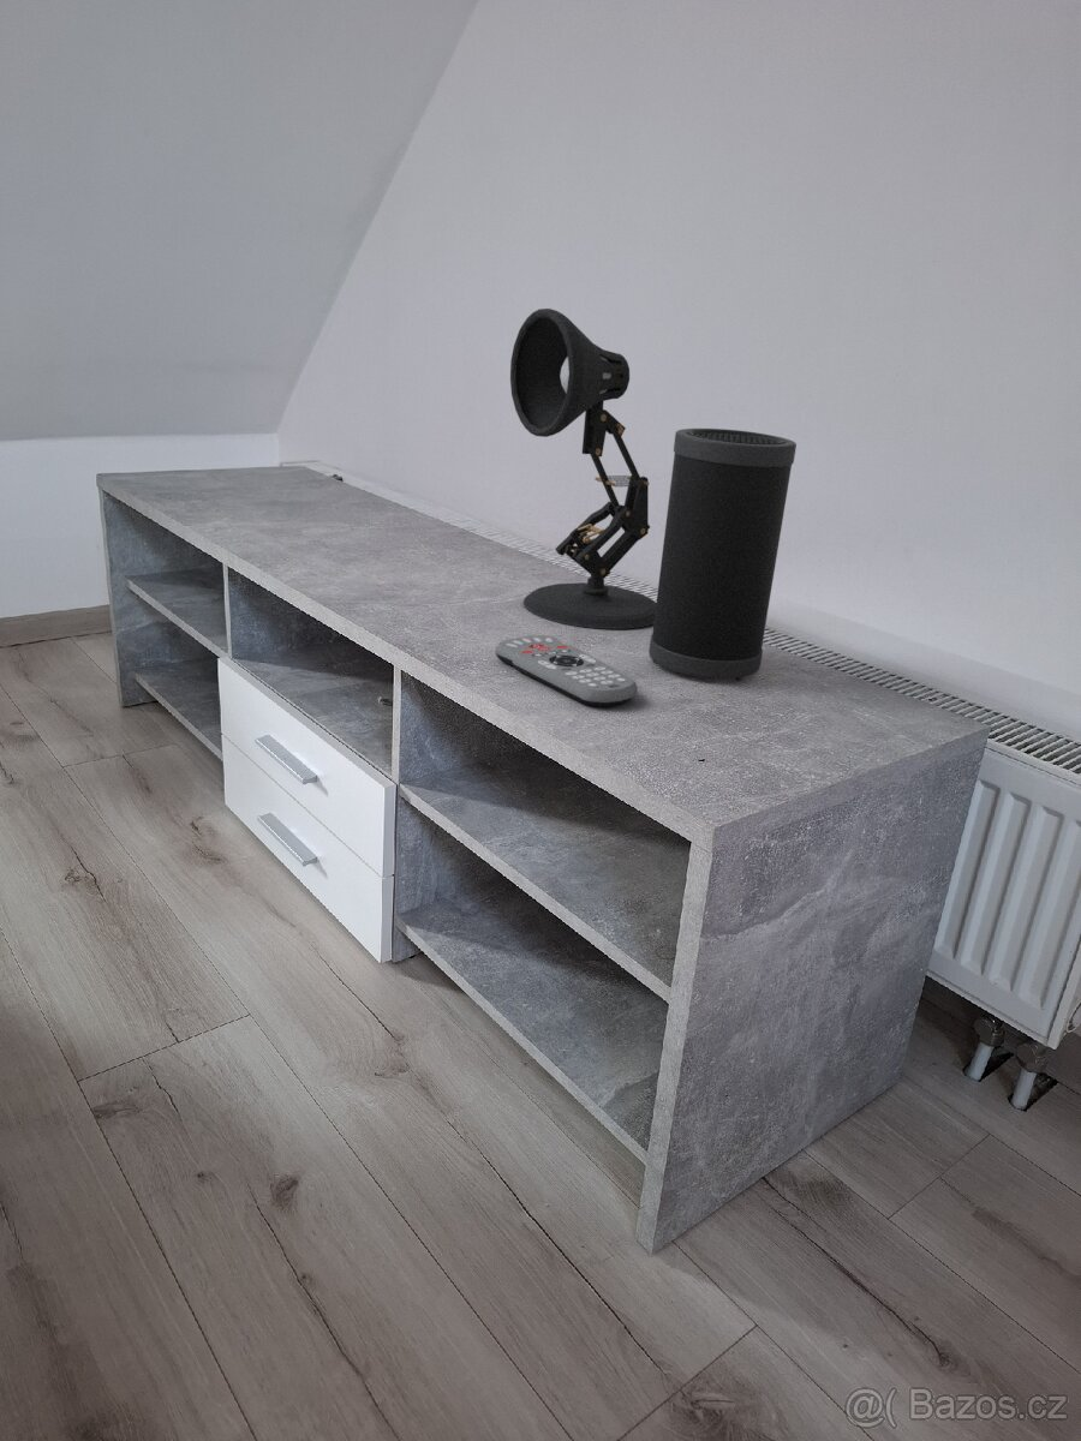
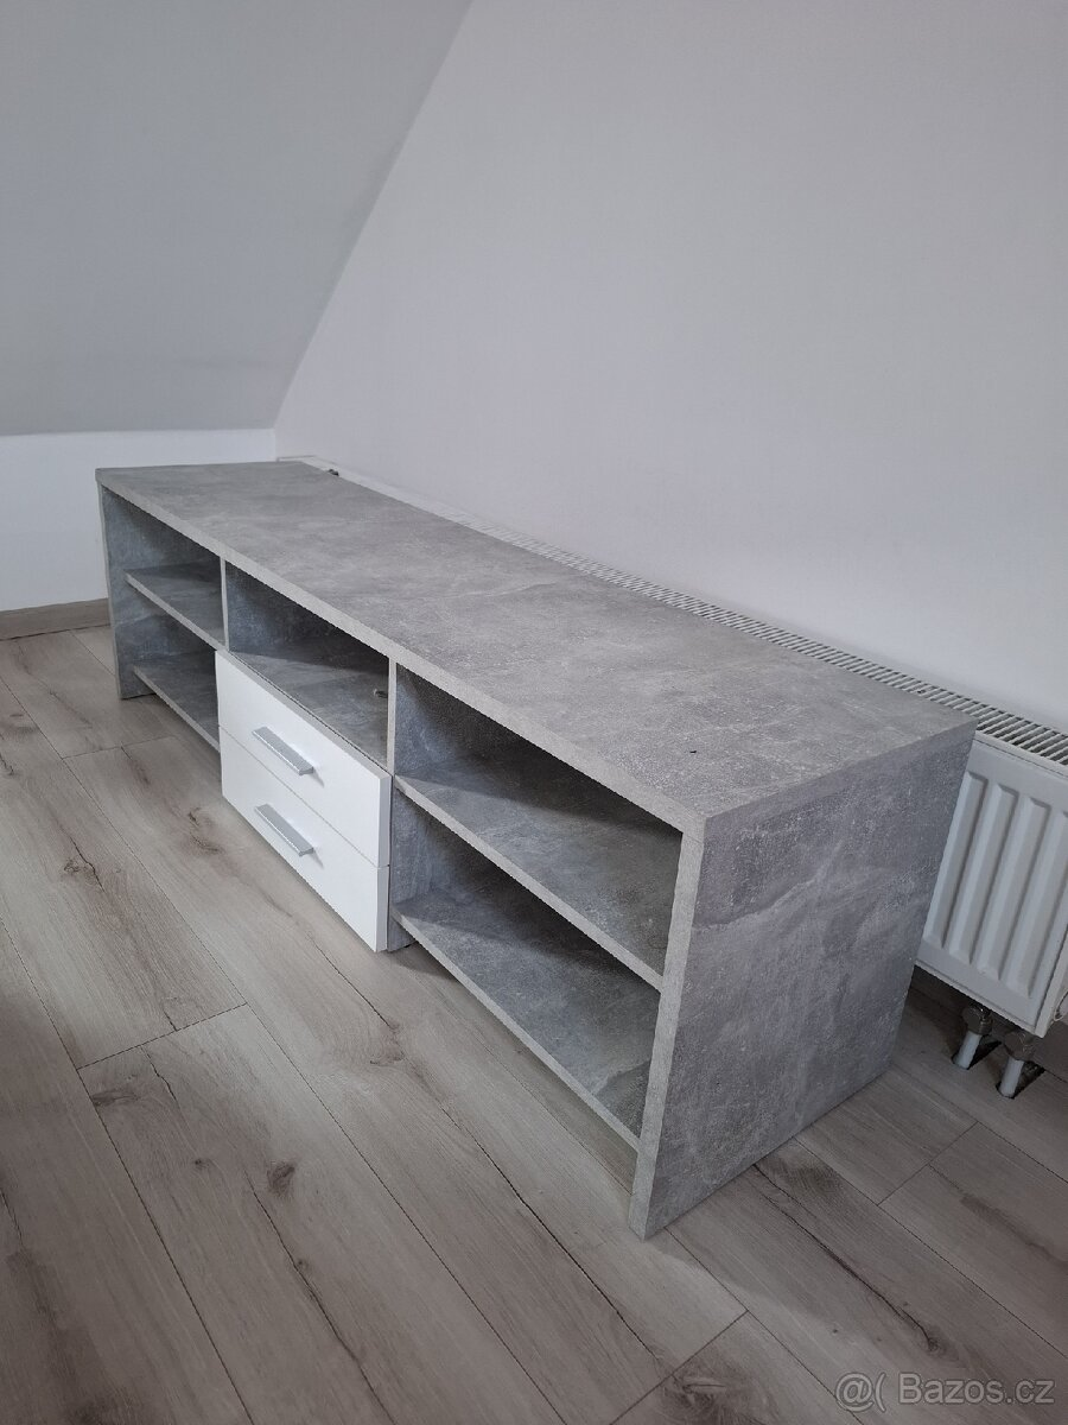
- remote control (567, 670)
- speaker (718, 555)
- desk lamp (601, 468)
